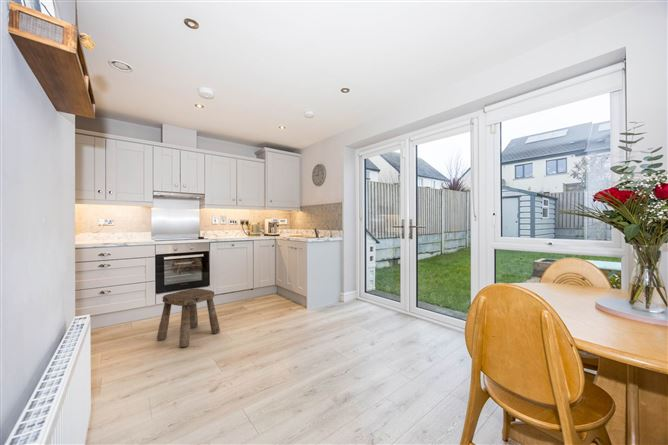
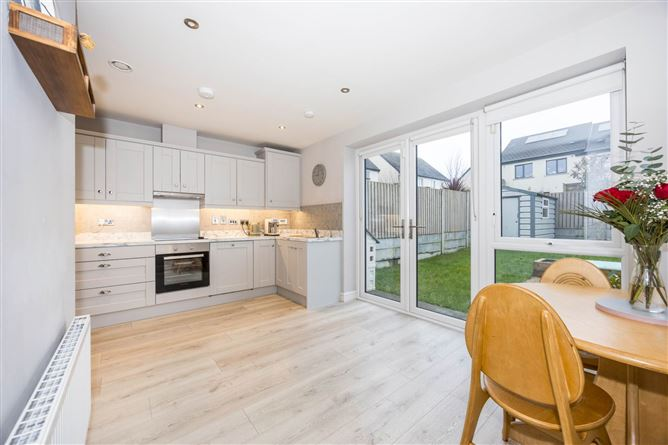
- stool (189, 314)
